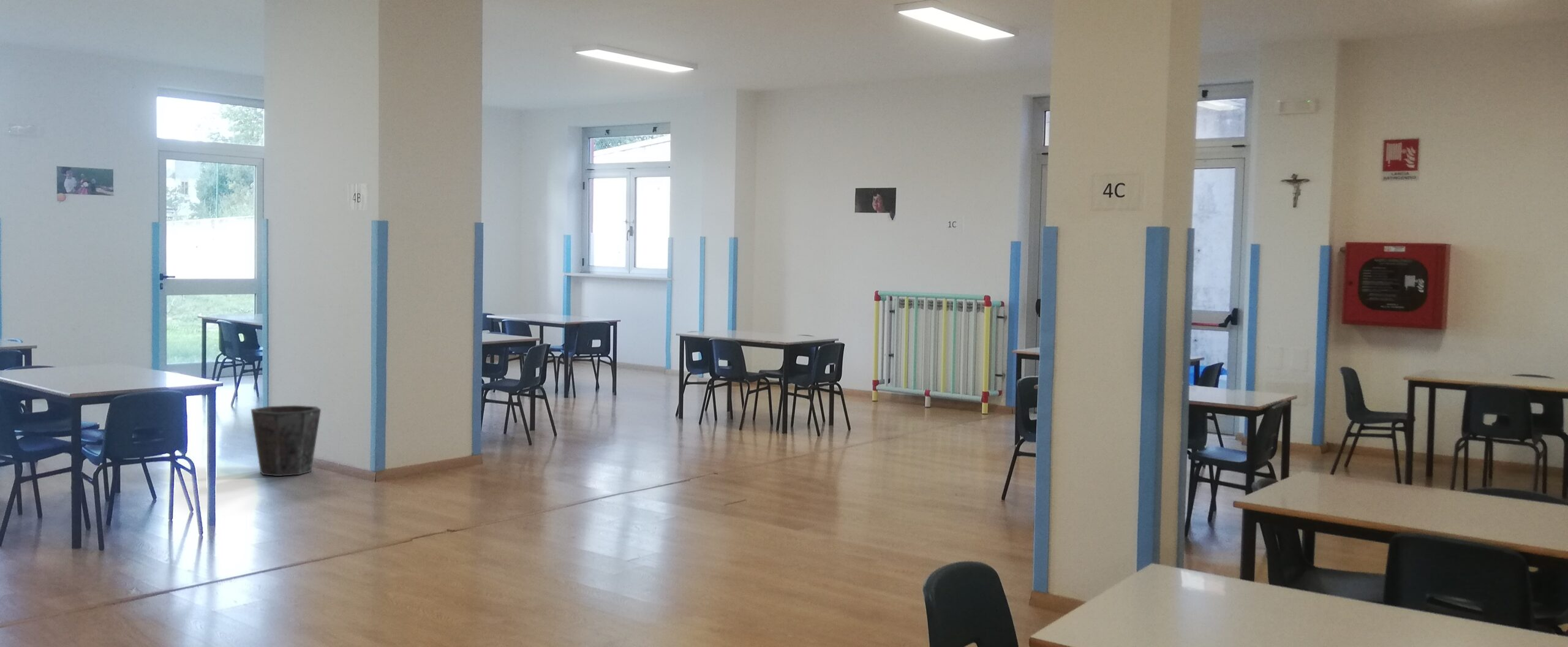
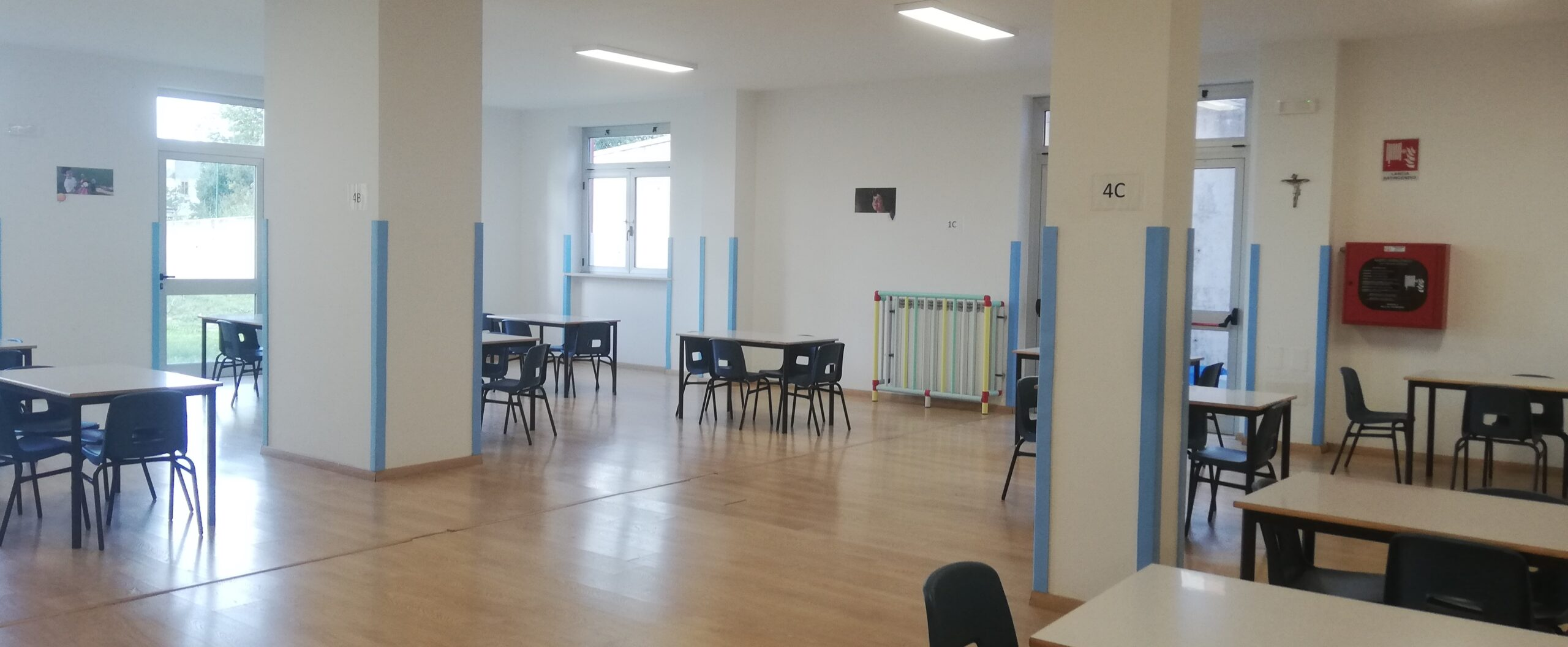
- waste bin (285, 441)
